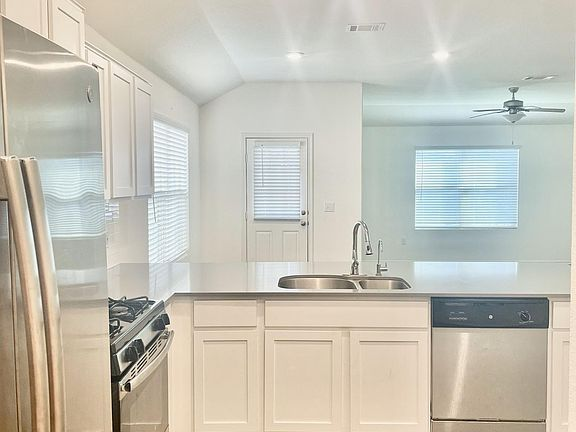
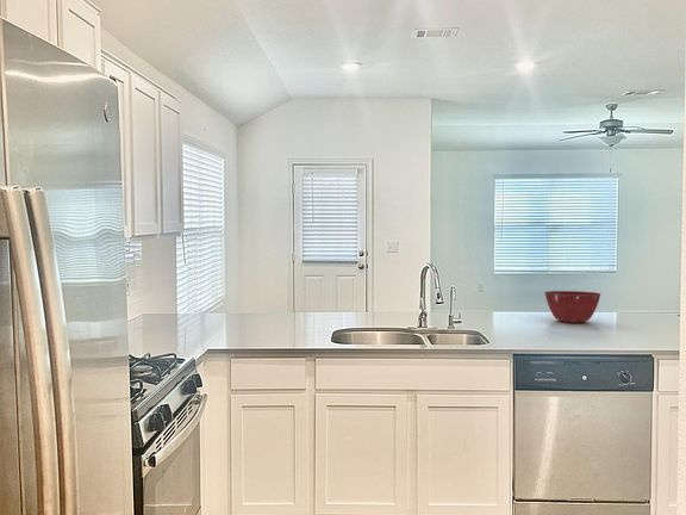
+ mixing bowl (572, 306)
